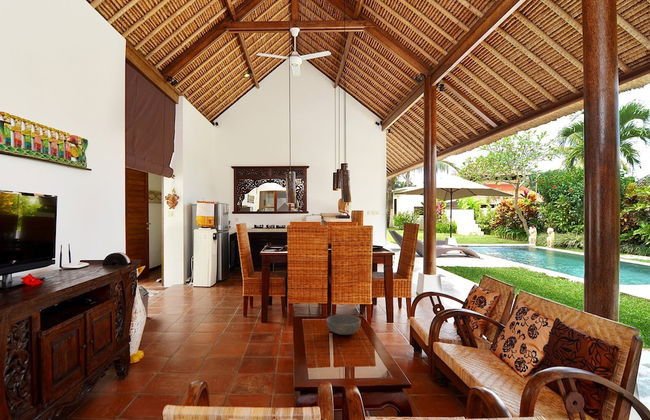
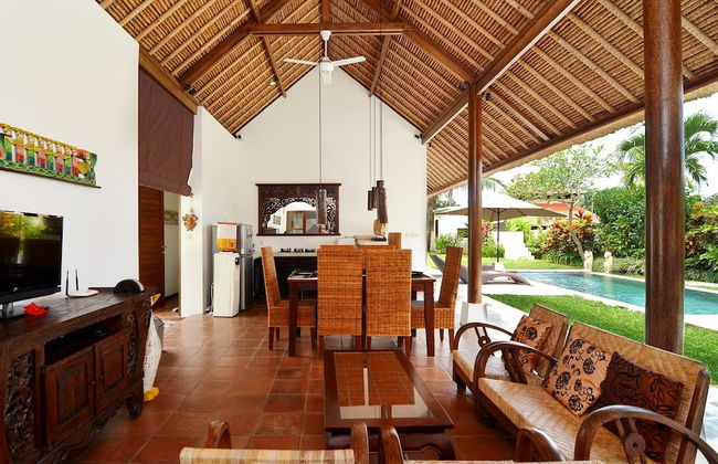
- bowl (343, 325)
